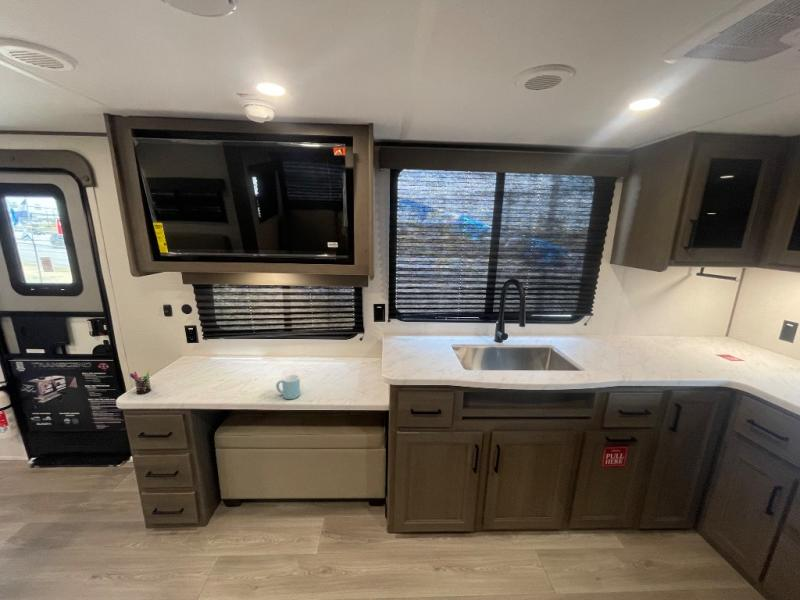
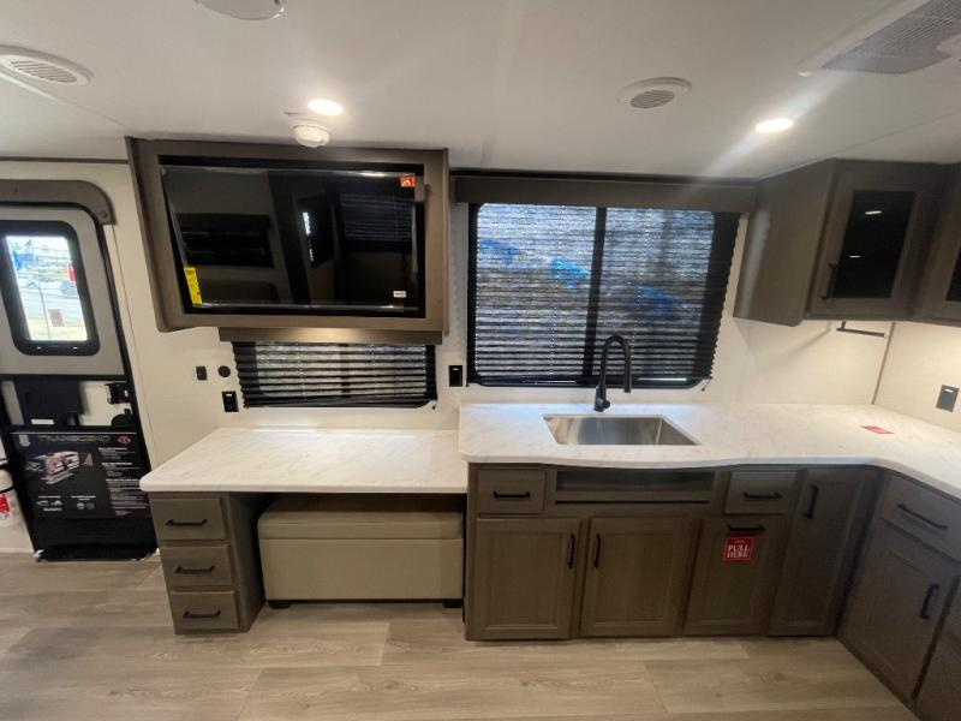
- pen holder (142, 381)
- mug (287, 386)
